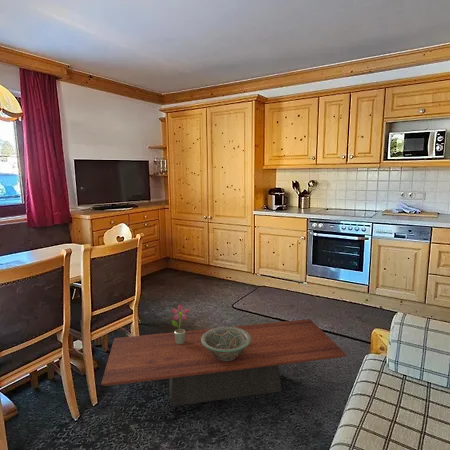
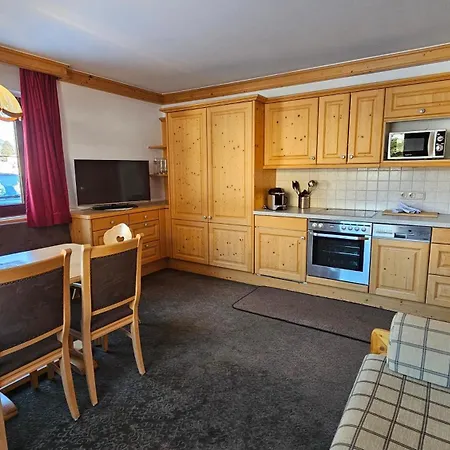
- potted flower (179, 324)
- decorative bowl (226, 346)
- coffee table (224, 366)
